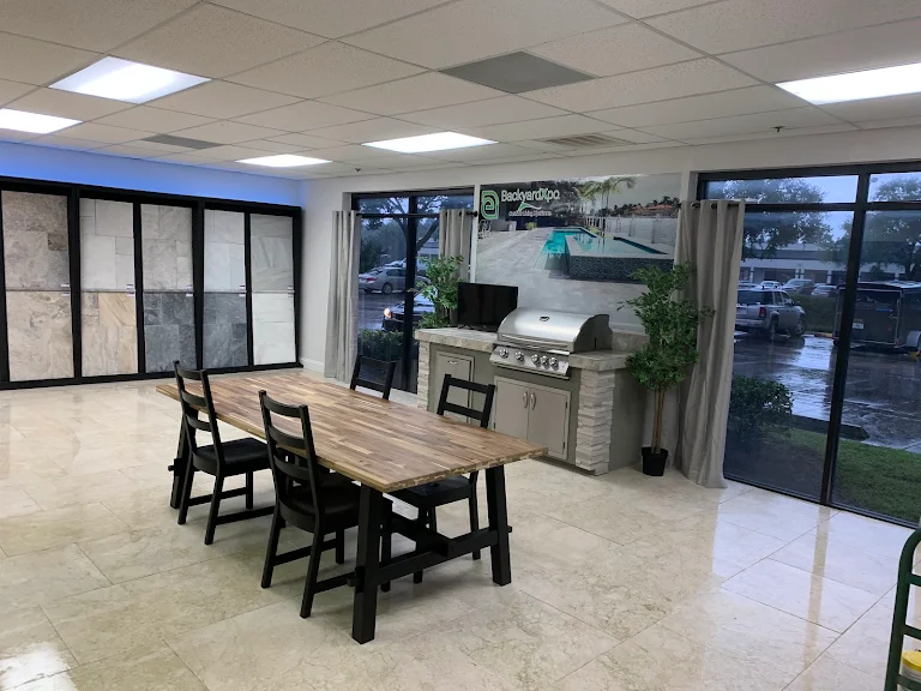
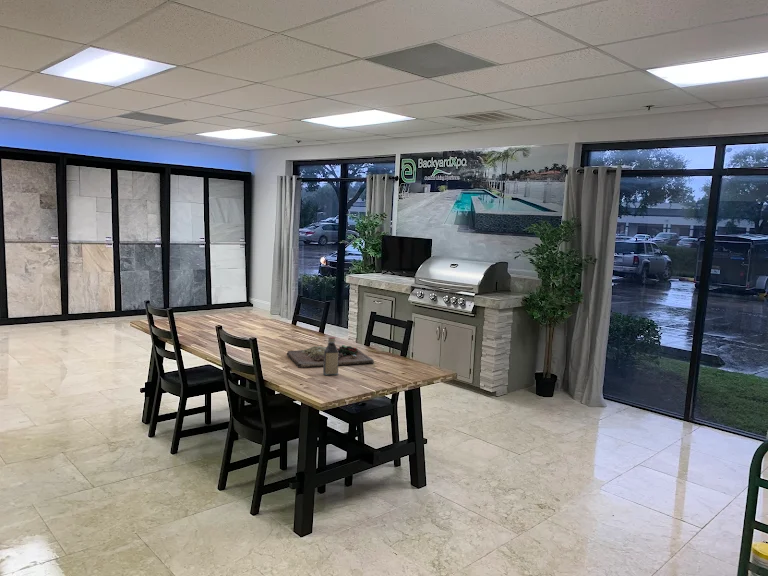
+ bottle (331, 355)
+ cutting board (324, 350)
